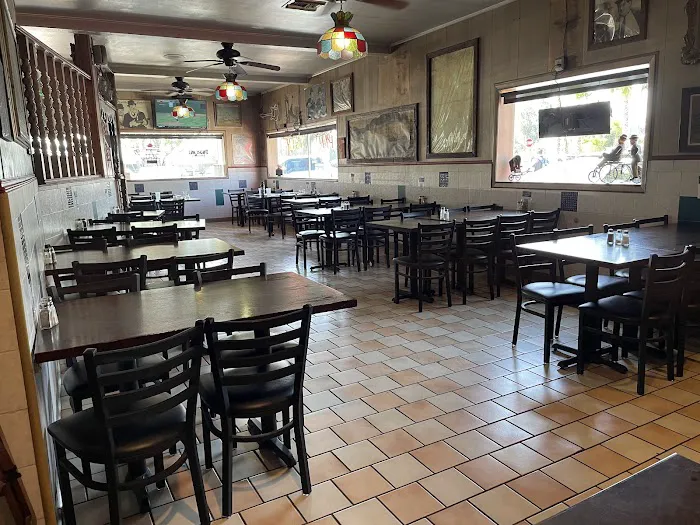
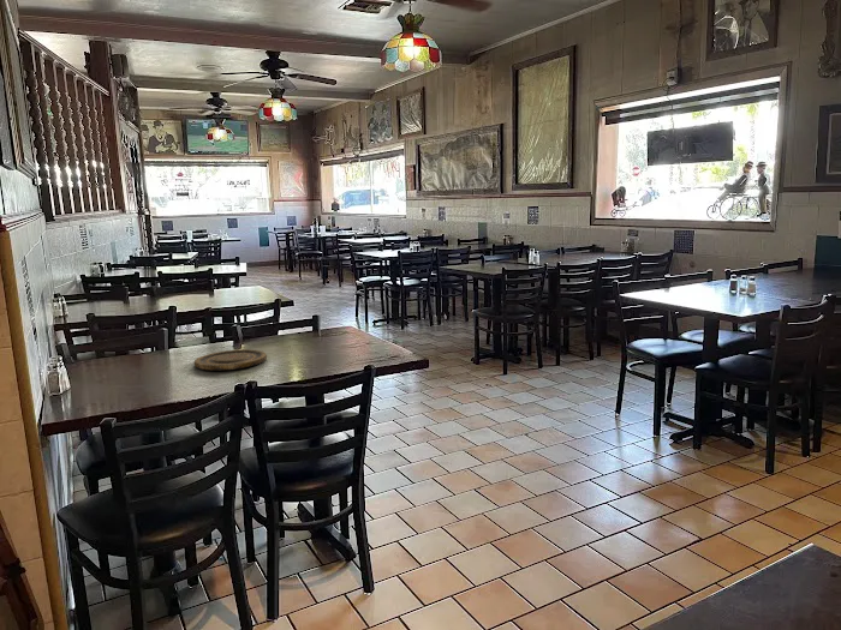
+ plate (231, 359)
